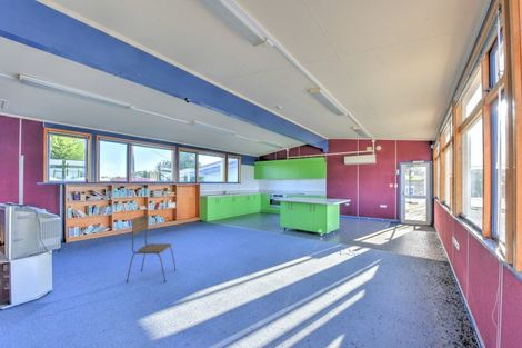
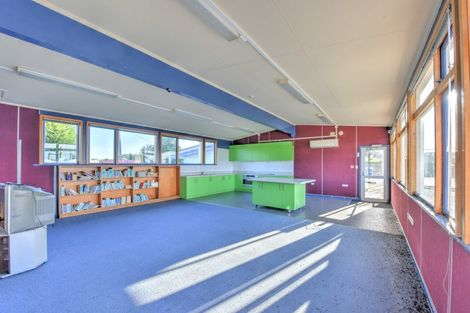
- chair (152, 246)
